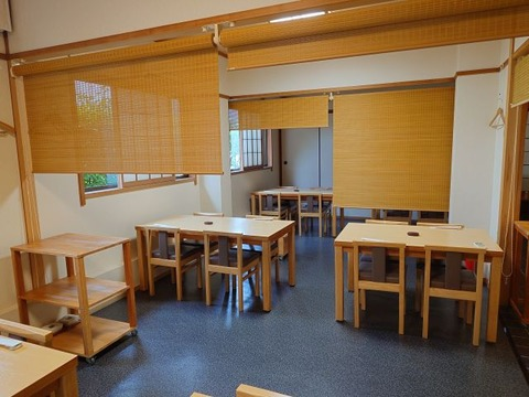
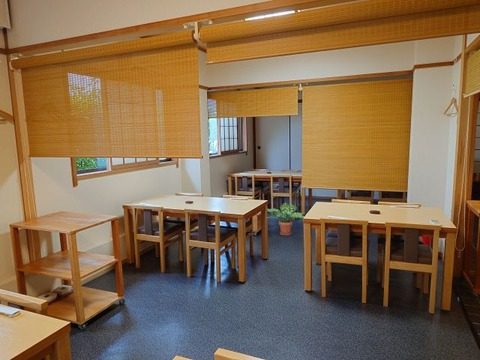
+ potted plant (285, 216)
